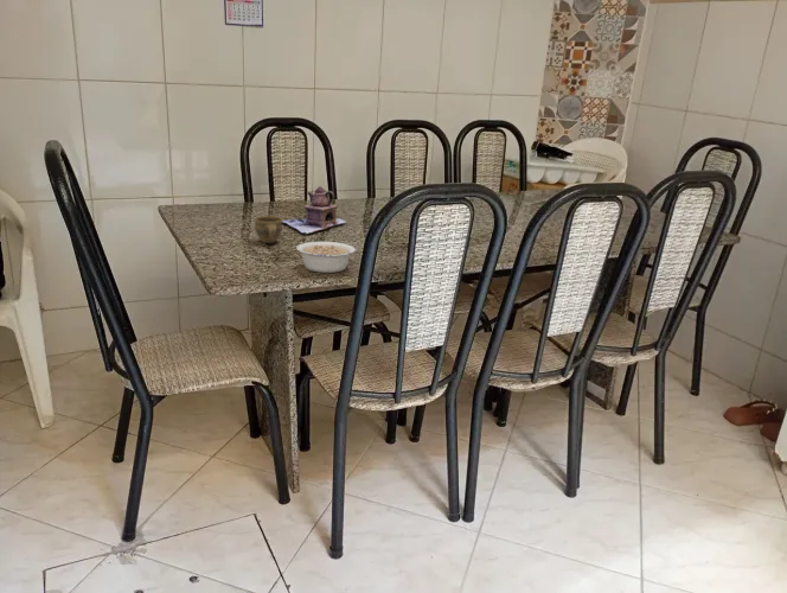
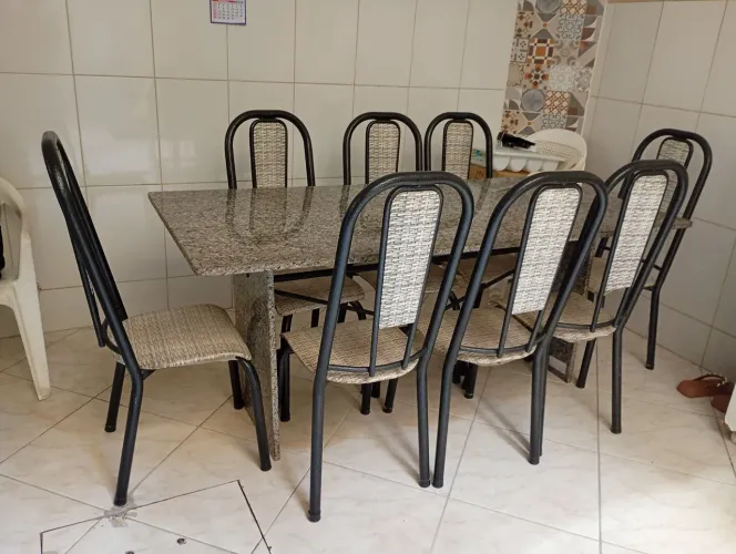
- teapot (318, 205)
- legume (327, 255)
- cup (268, 231)
